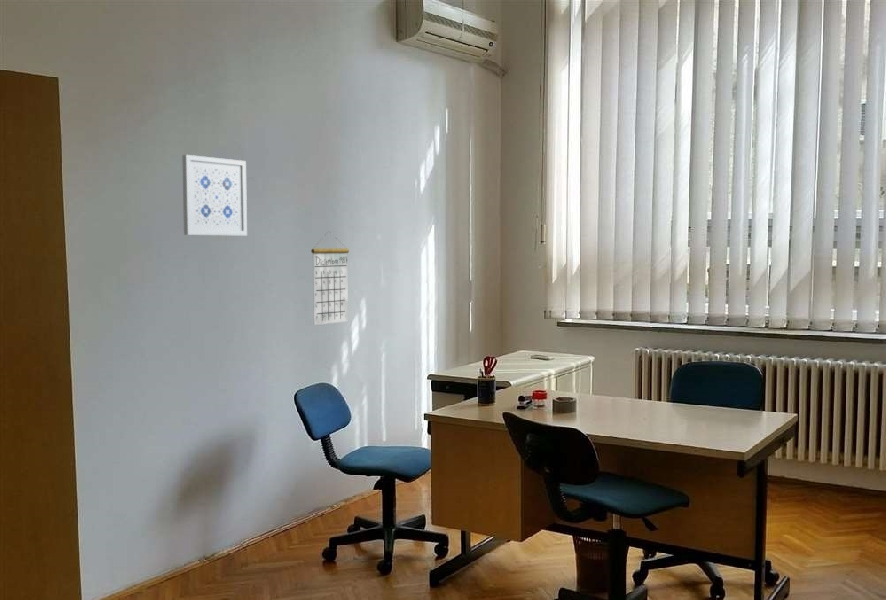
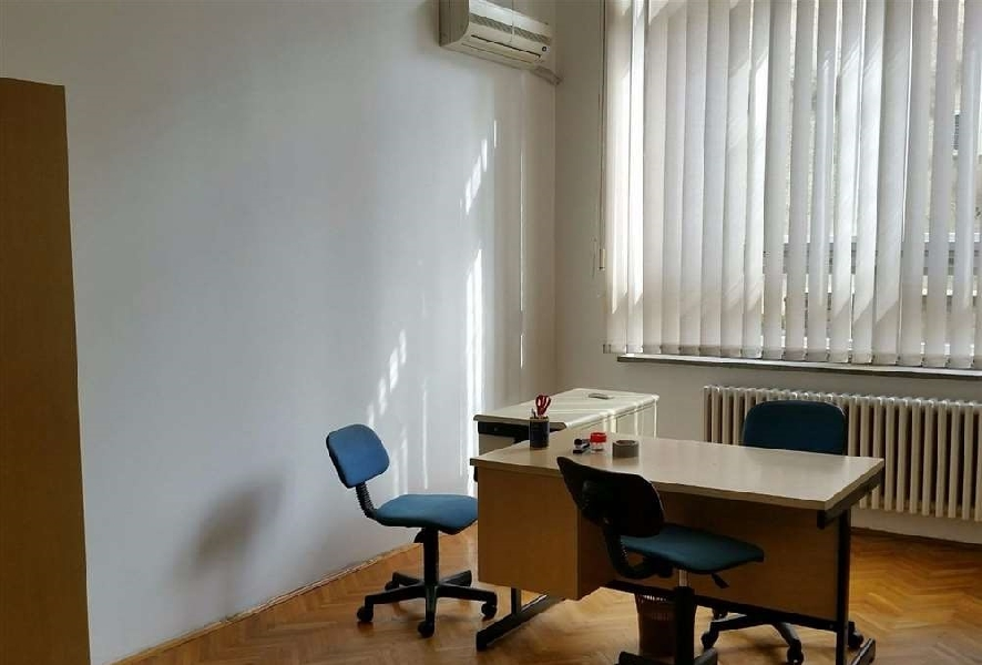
- wall art (215, 196)
- calendar (330, 277)
